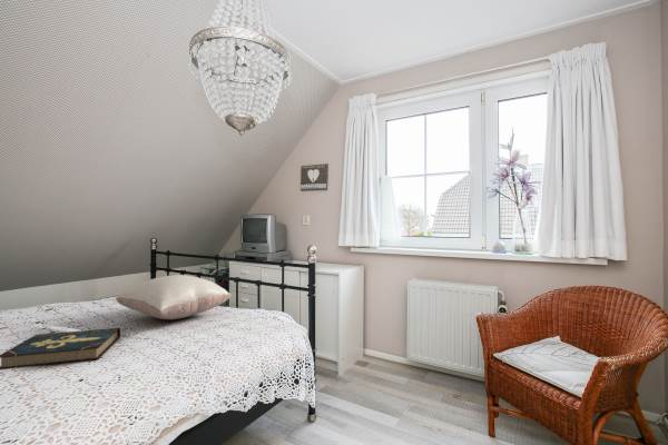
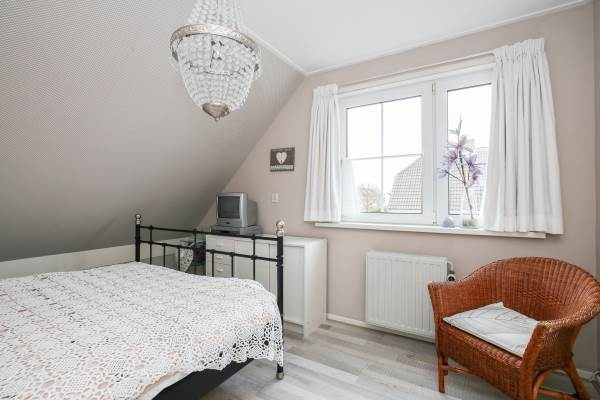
- pillow (175, 295)
- book (66, 345)
